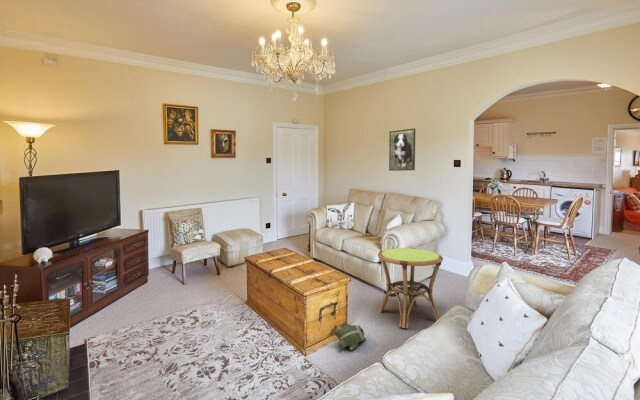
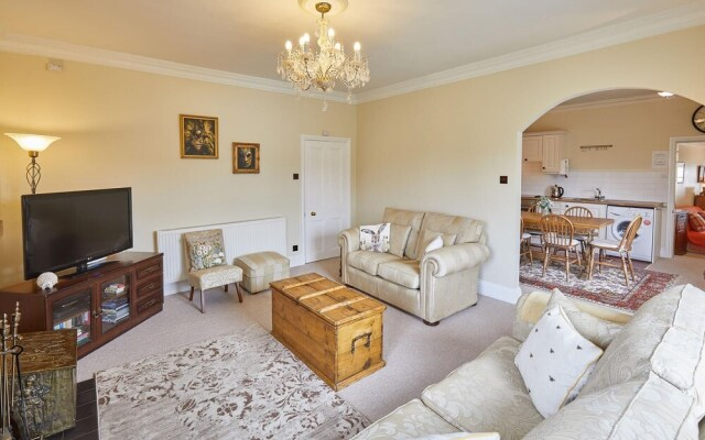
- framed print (401, 150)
- side table (408, 284)
- plush toy (351, 334)
